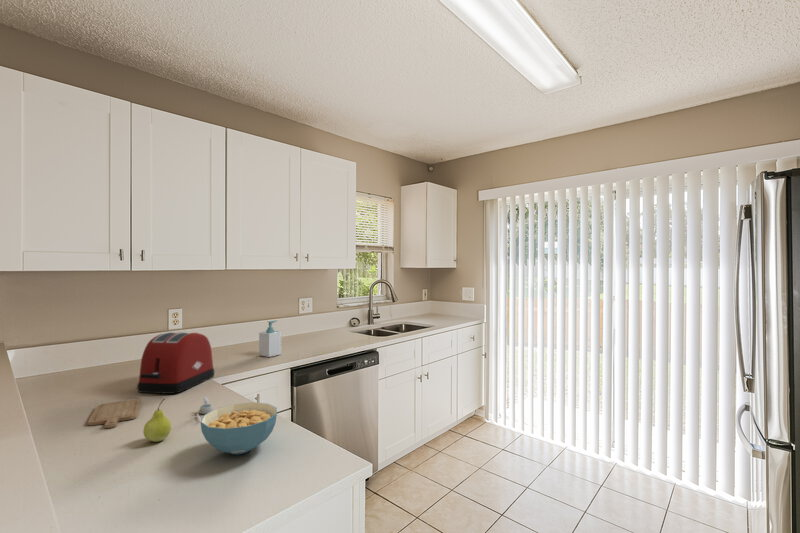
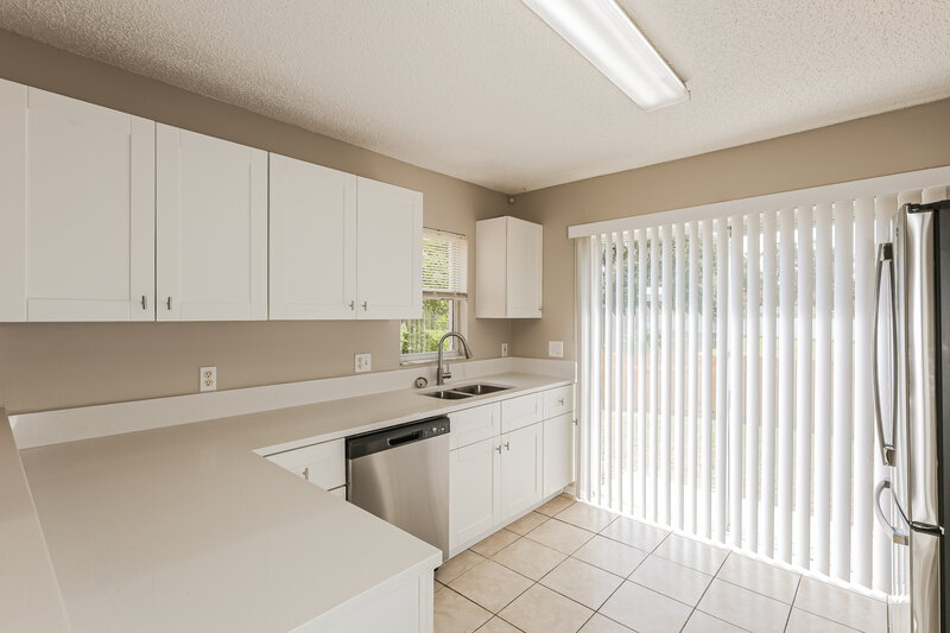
- fruit (157, 420)
- cup (205, 407)
- soap bottle (270, 337)
- cereal bowl (240, 431)
- toaster (178, 358)
- chopping board (115, 413)
